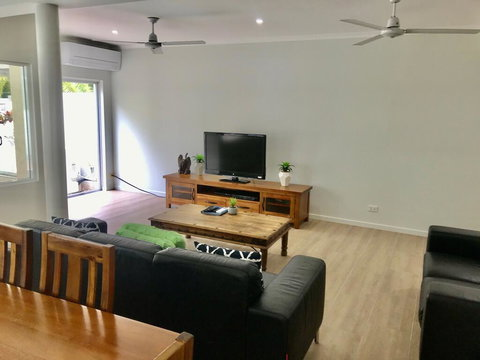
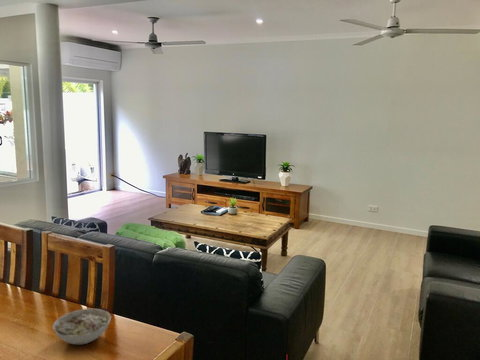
+ bowl (82, 327)
